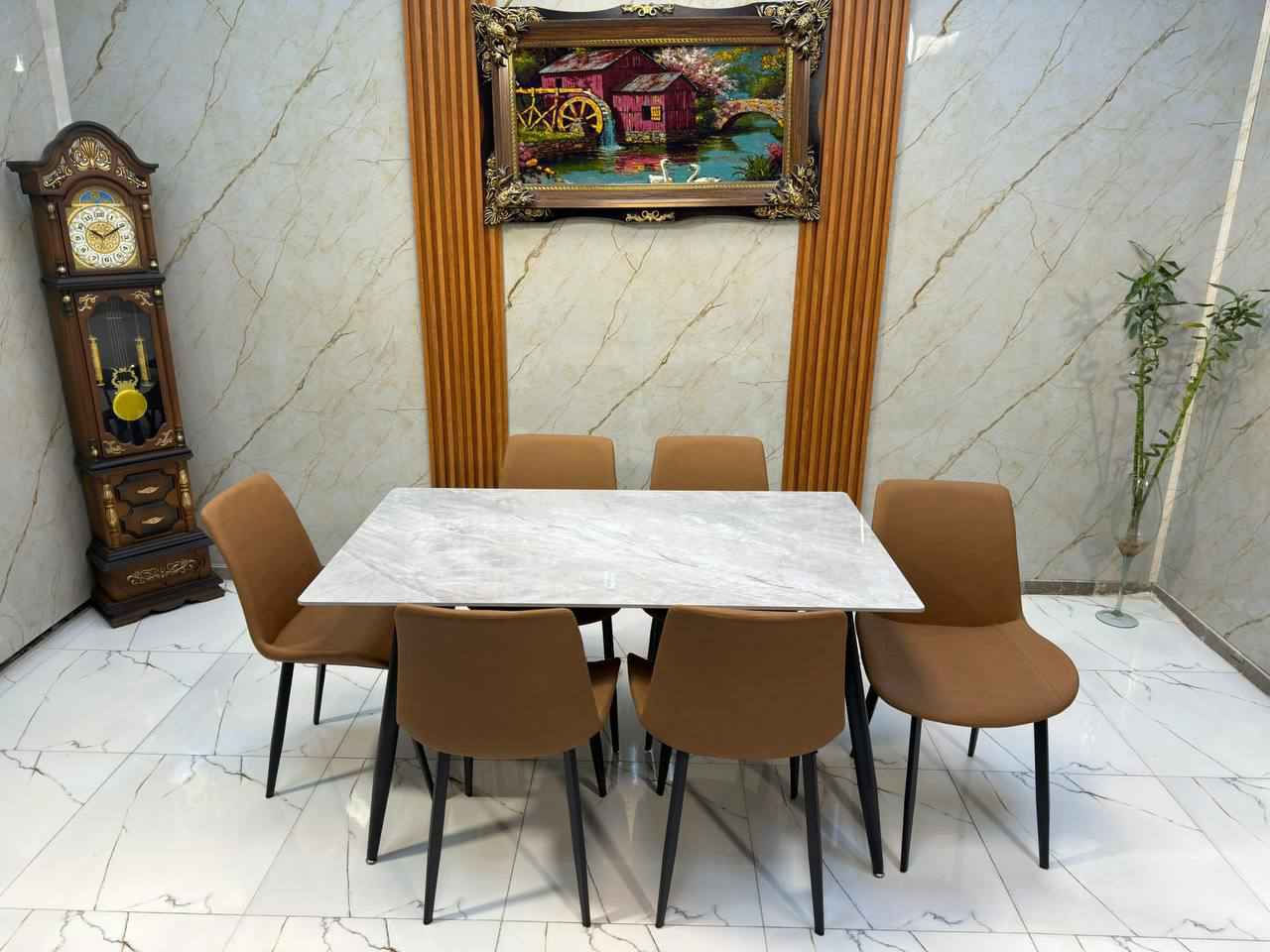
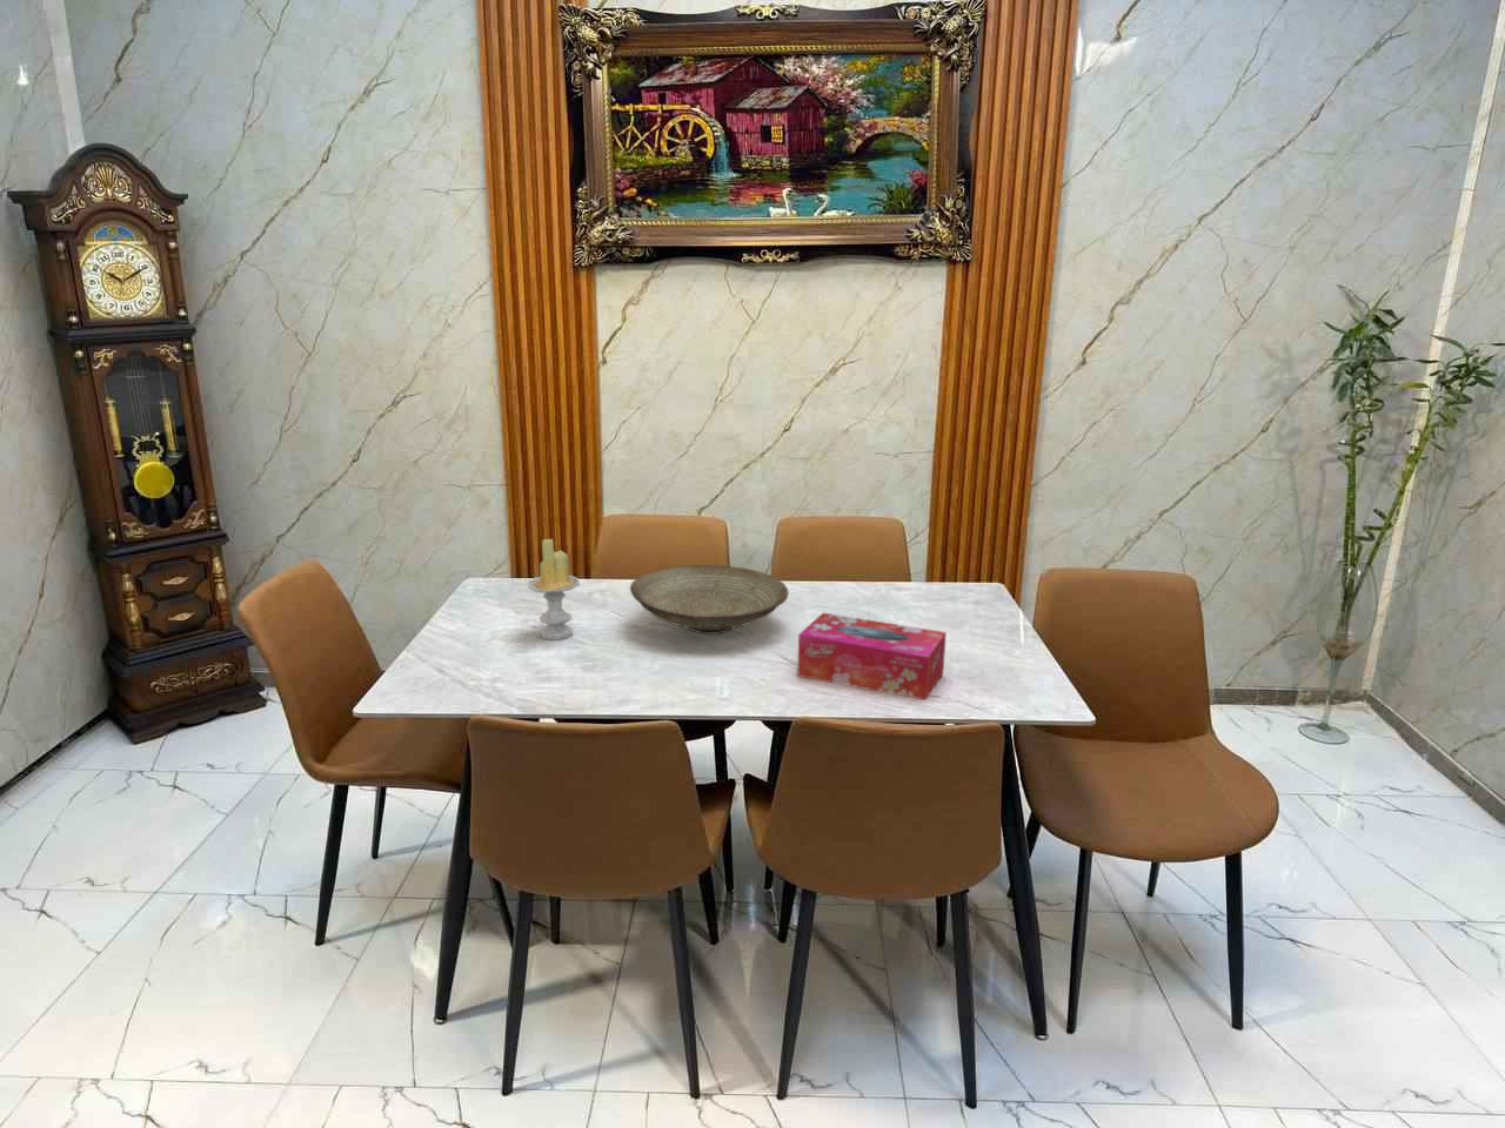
+ decorative bowl (709, 605)
+ tissue box (871, 653)
+ candle (553, 585)
